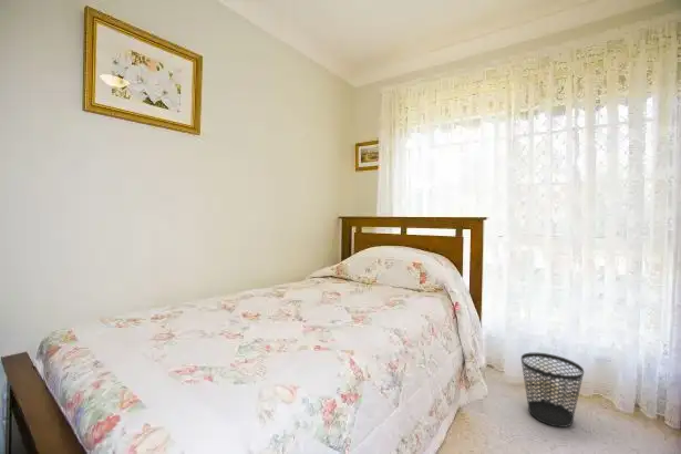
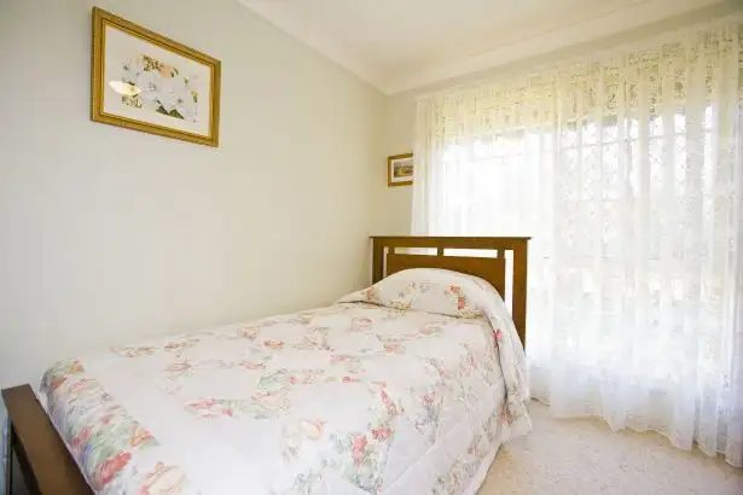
- wastebasket (550, 390)
